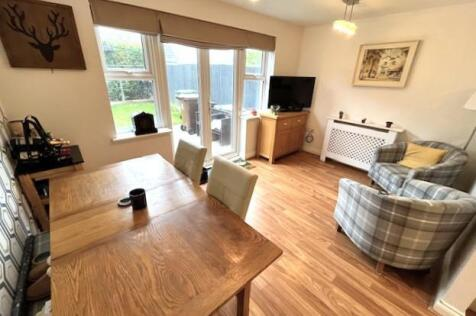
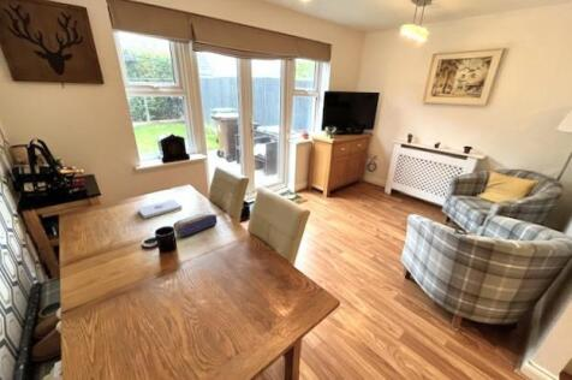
+ pencil case (195, 222)
+ notepad (160, 208)
